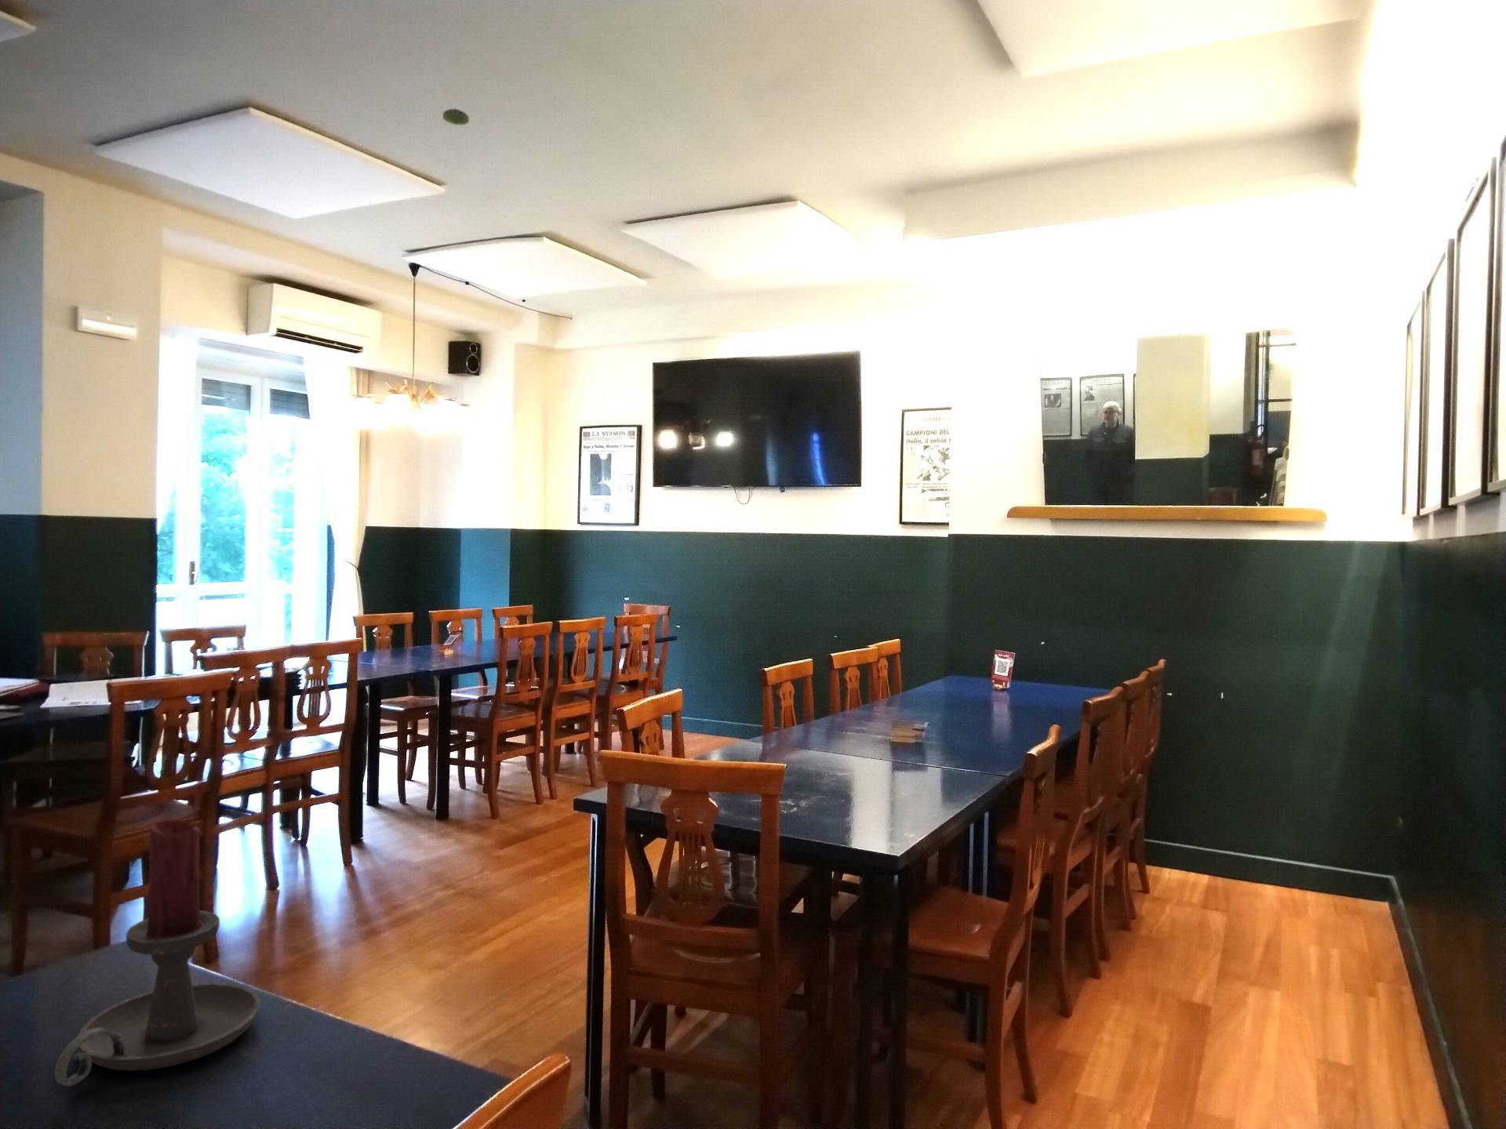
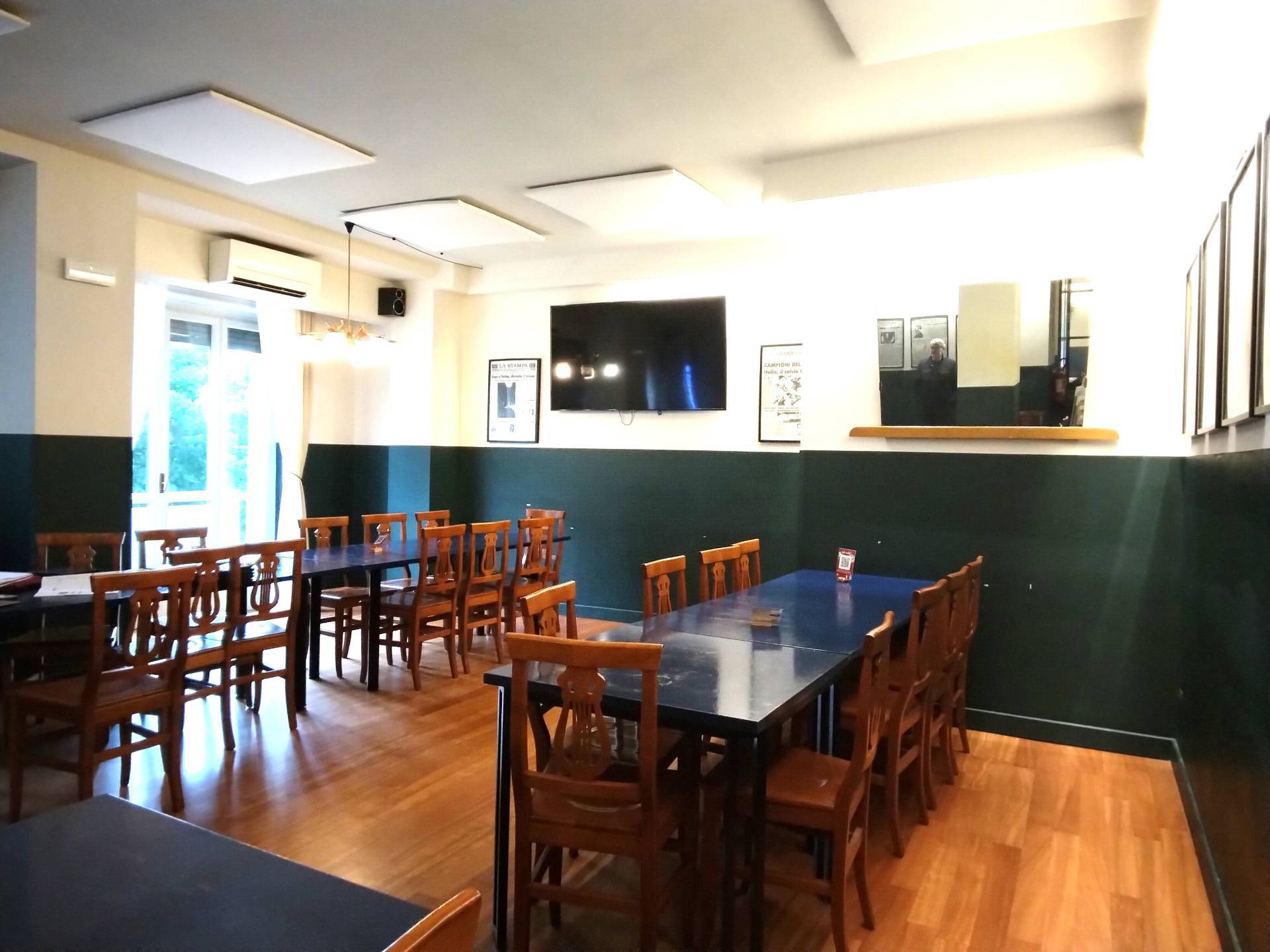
- smoke detector (455, 116)
- candle holder (154, 937)
